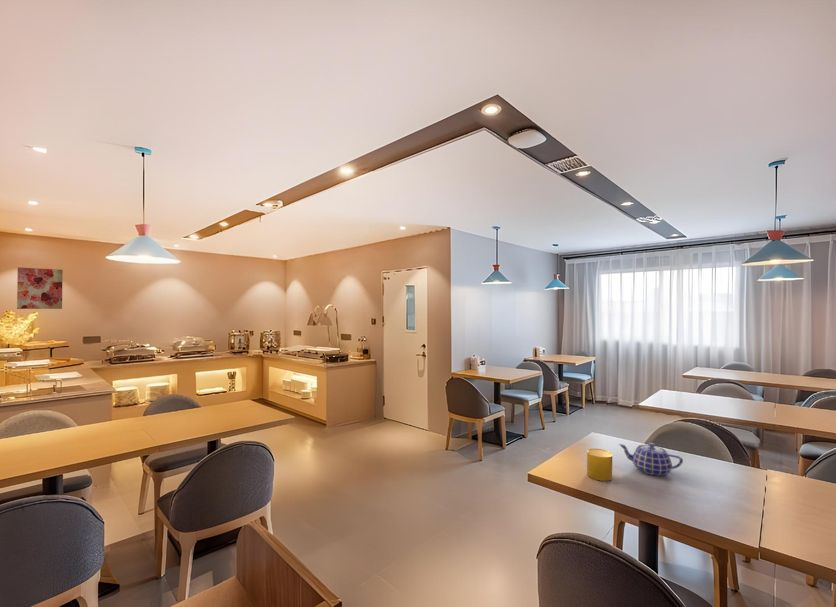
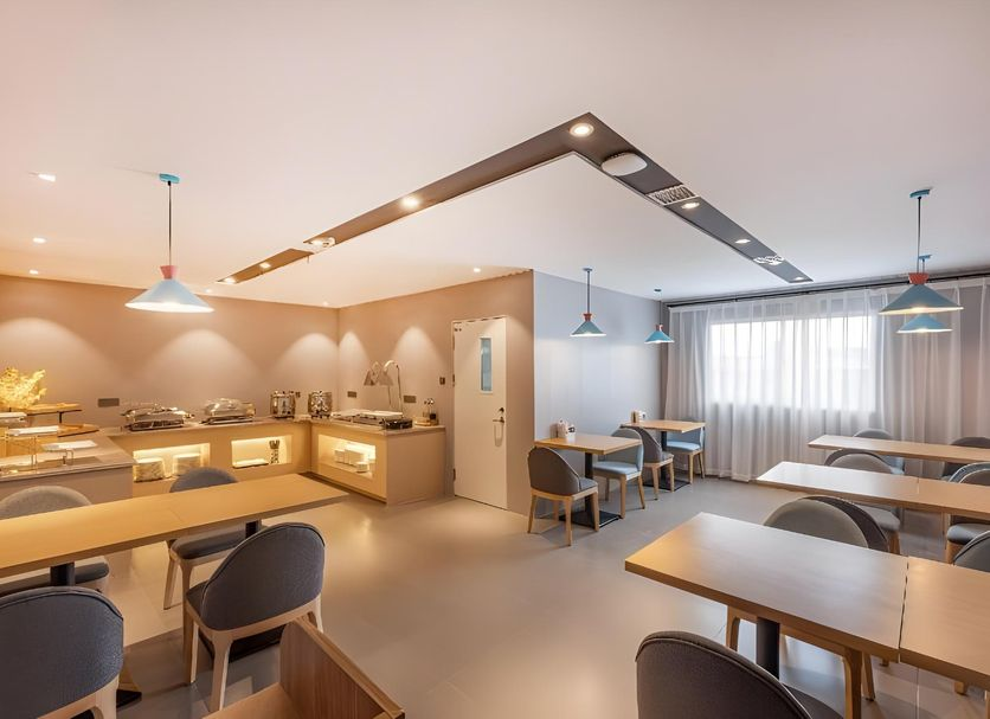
- teapot (649, 456)
- wall art (40, 288)
- cup (599, 464)
